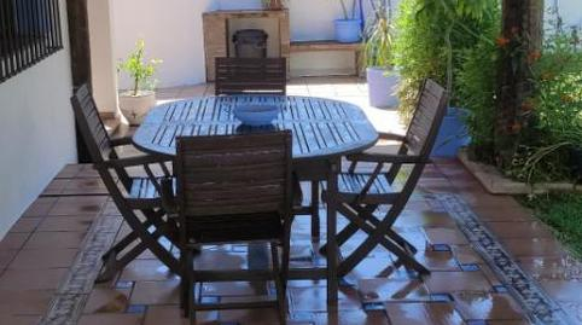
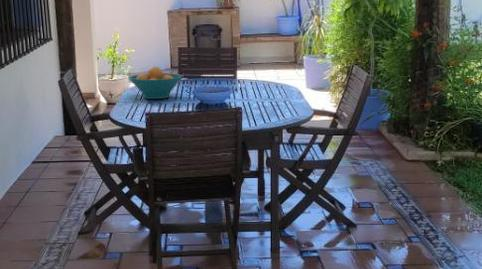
+ fruit bowl (155, 82)
